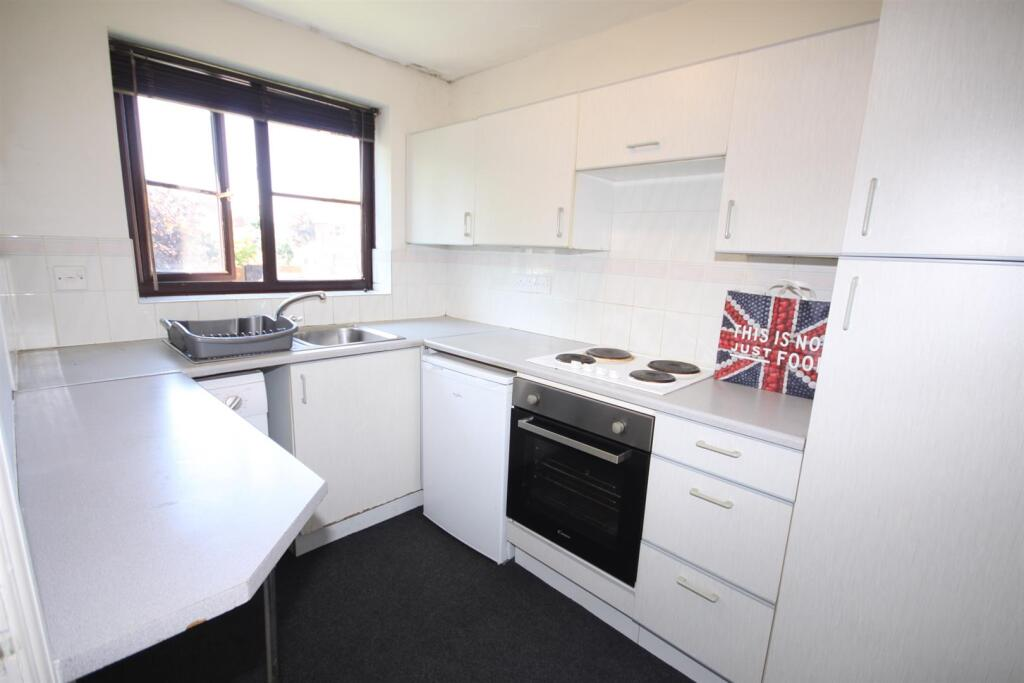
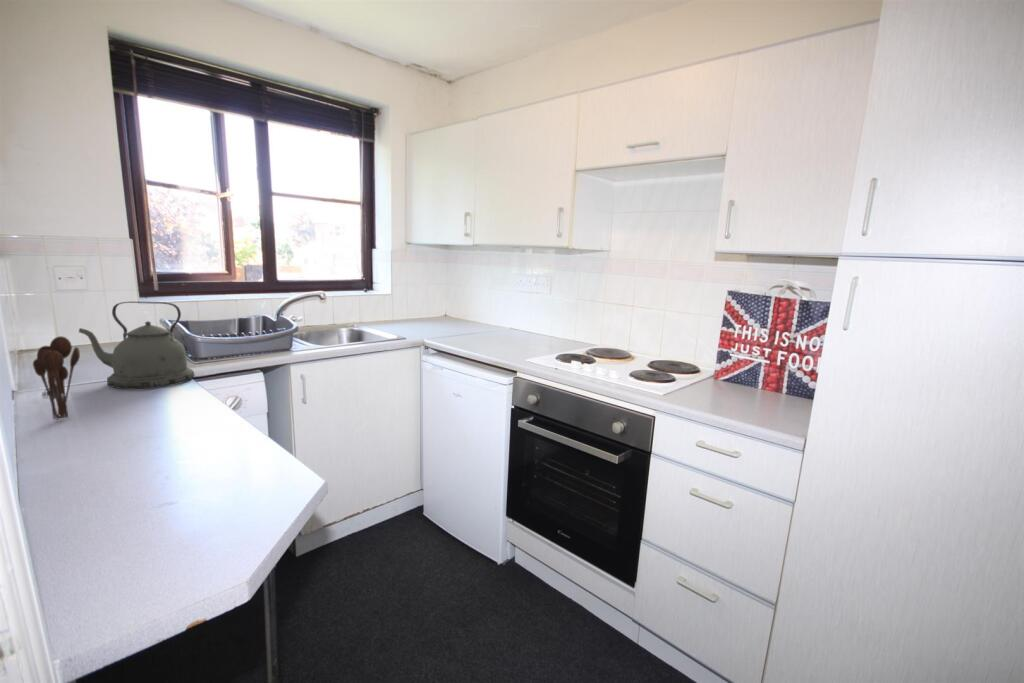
+ utensil holder (58, 379)
+ kettle (143, 342)
